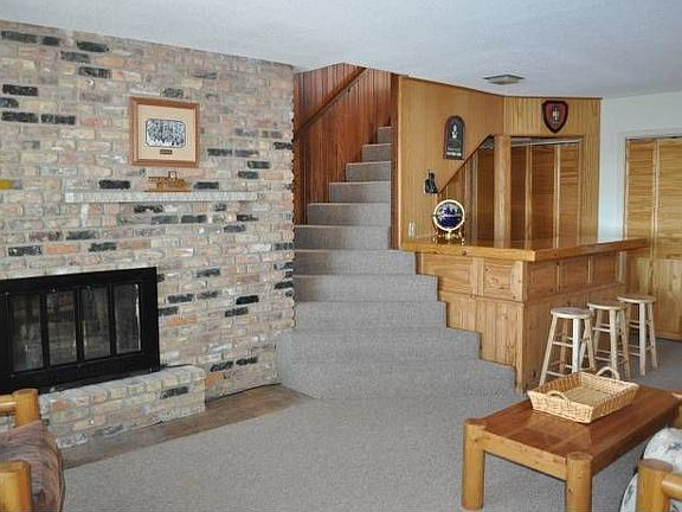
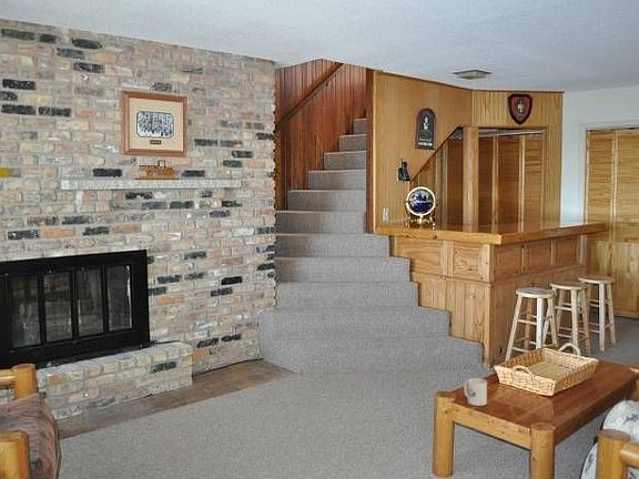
+ mug (474, 390)
